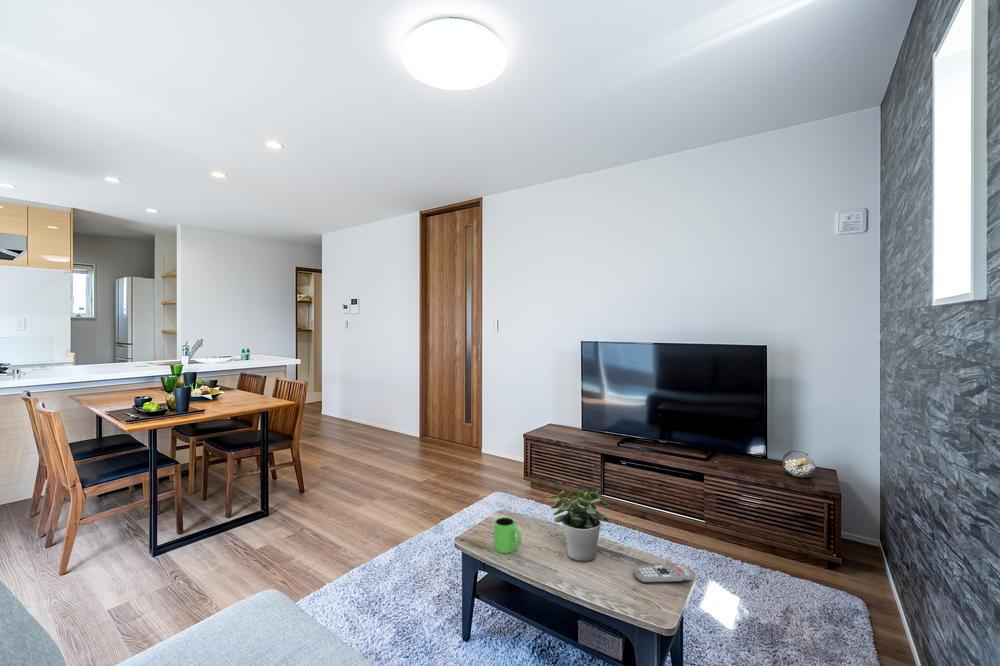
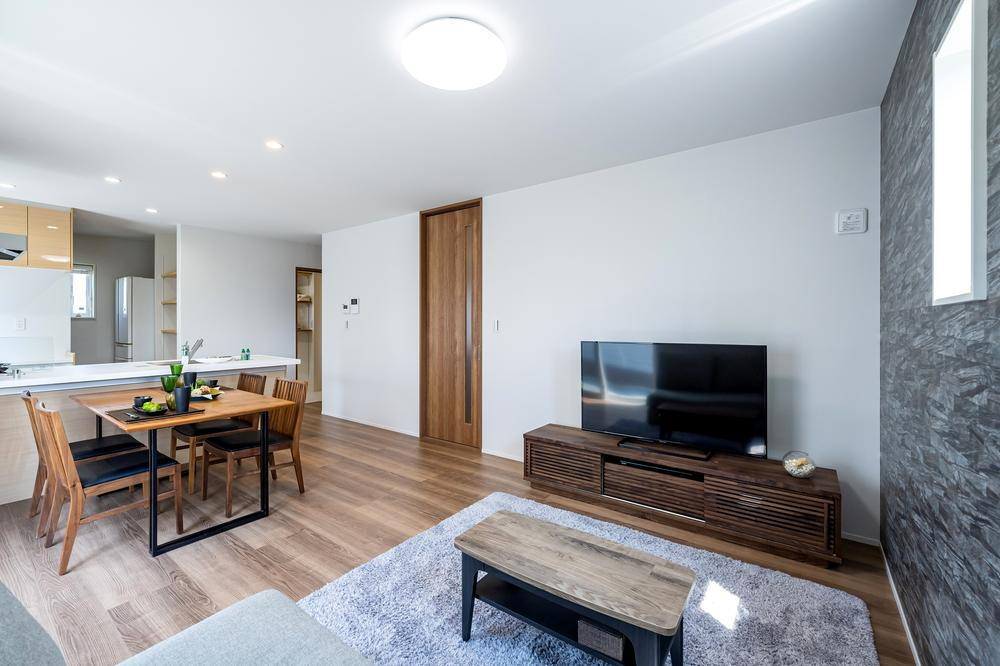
- potted plant (577, 518)
- remote control (662, 574)
- mug (508, 536)
